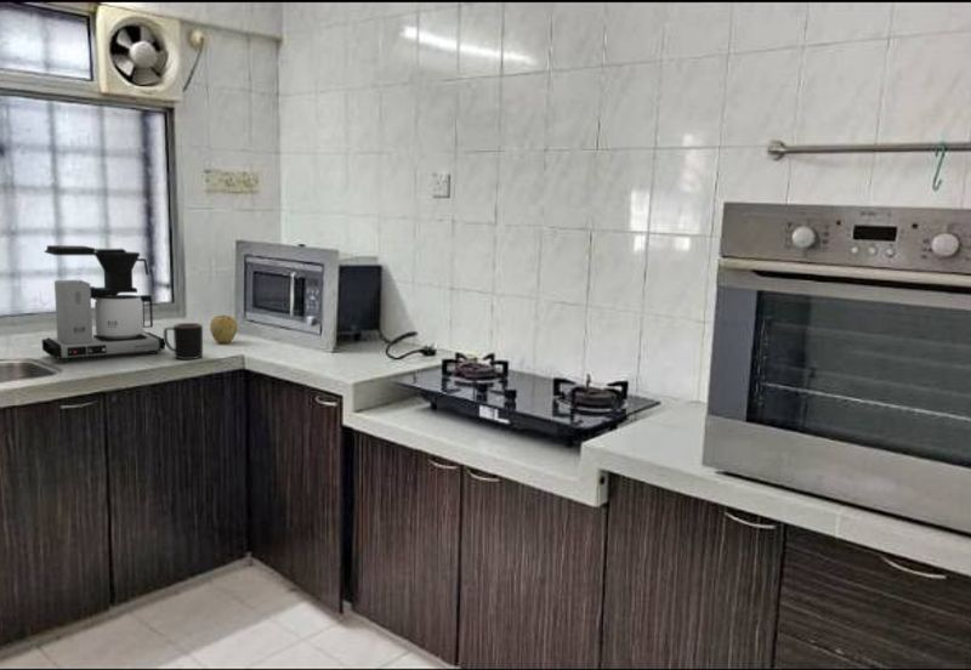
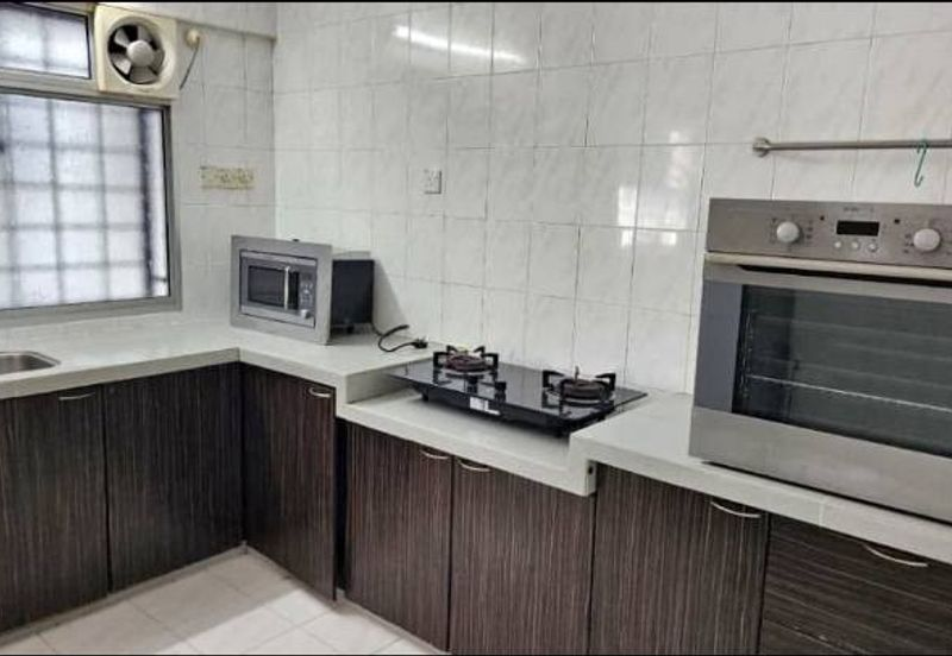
- mug (183, 340)
- apple (223, 328)
- coffee maker (102, 301)
